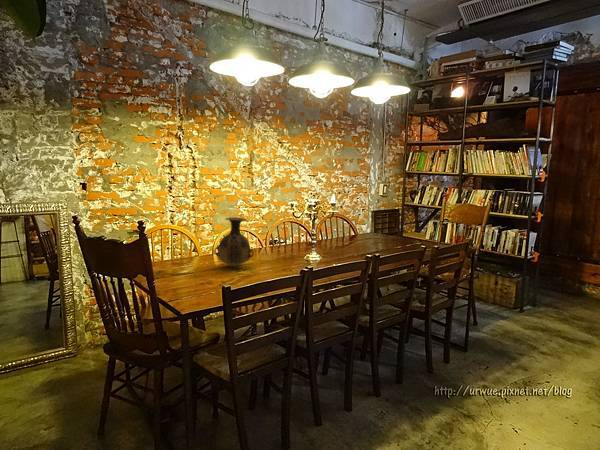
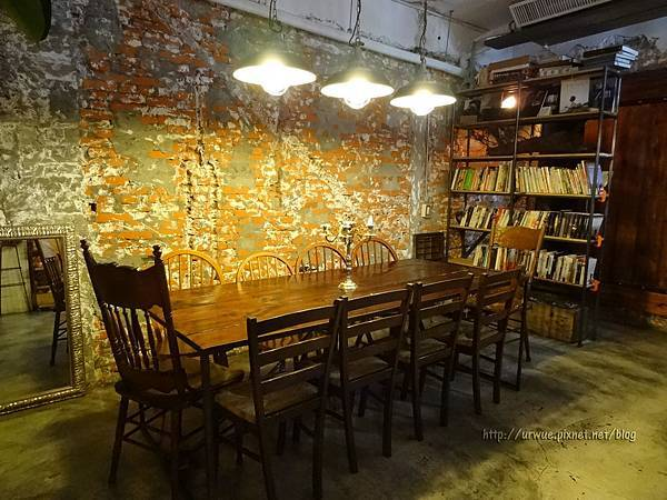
- vase (234, 242)
